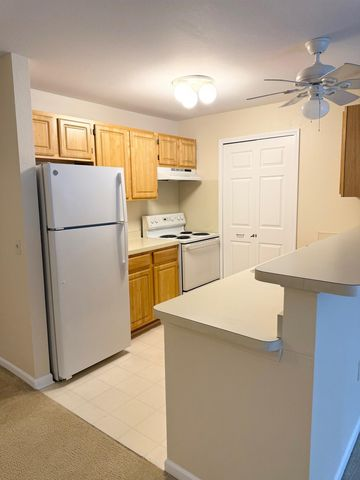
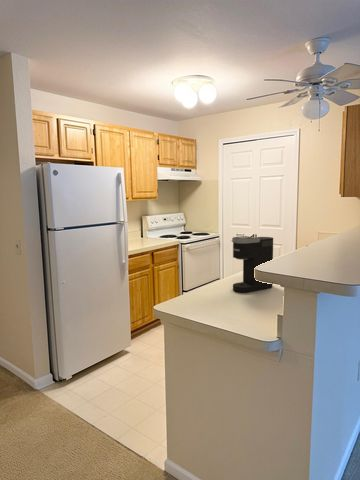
+ coffee maker (252, 262)
